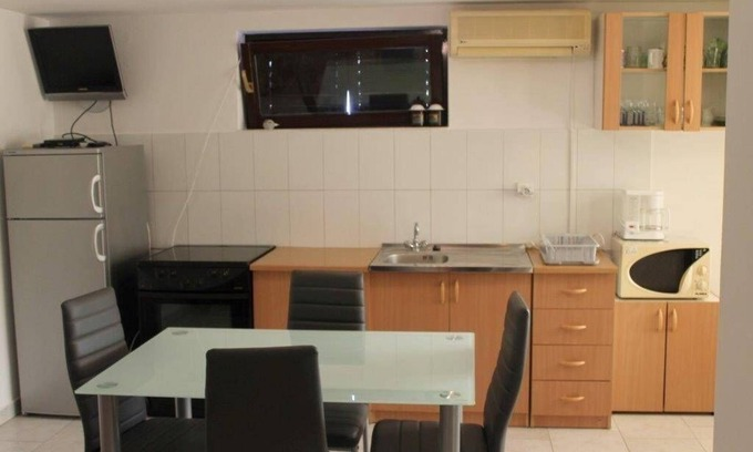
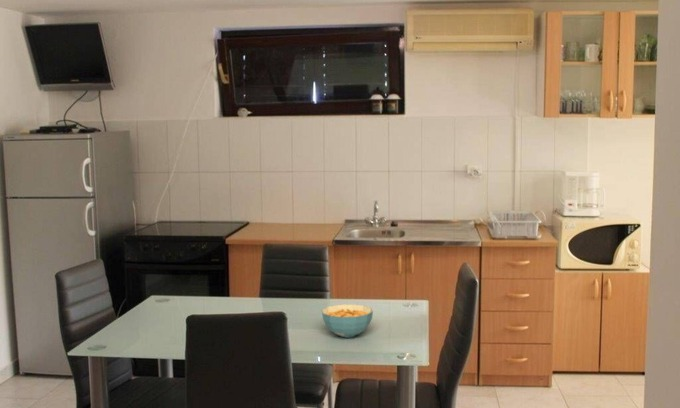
+ cereal bowl (347, 323)
